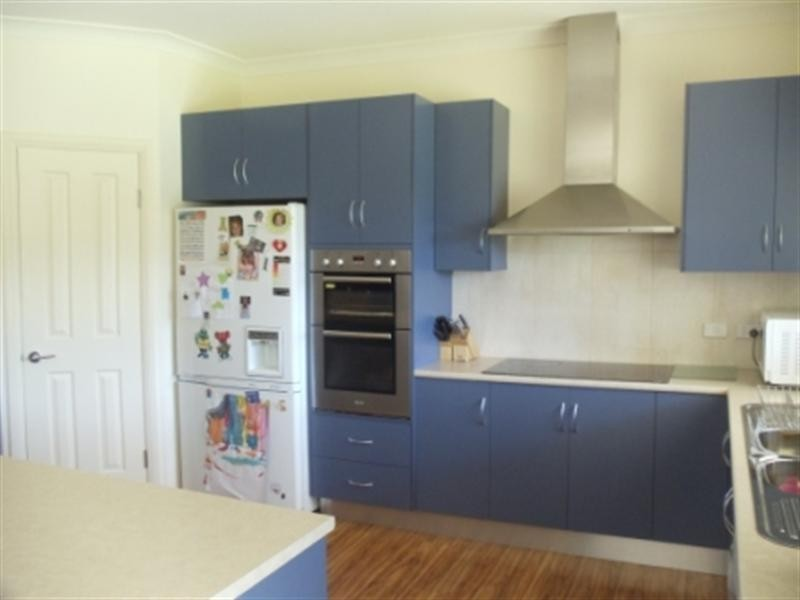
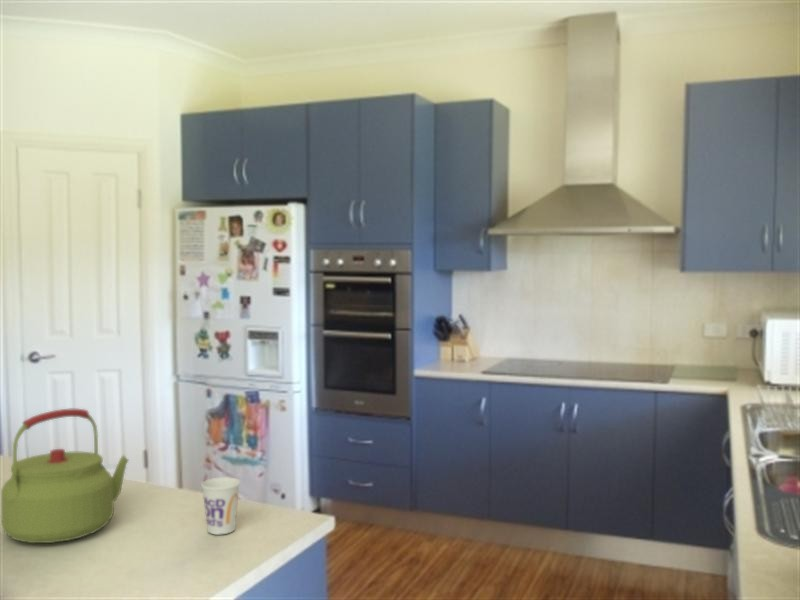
+ cup (221, 506)
+ kettle (72, 466)
